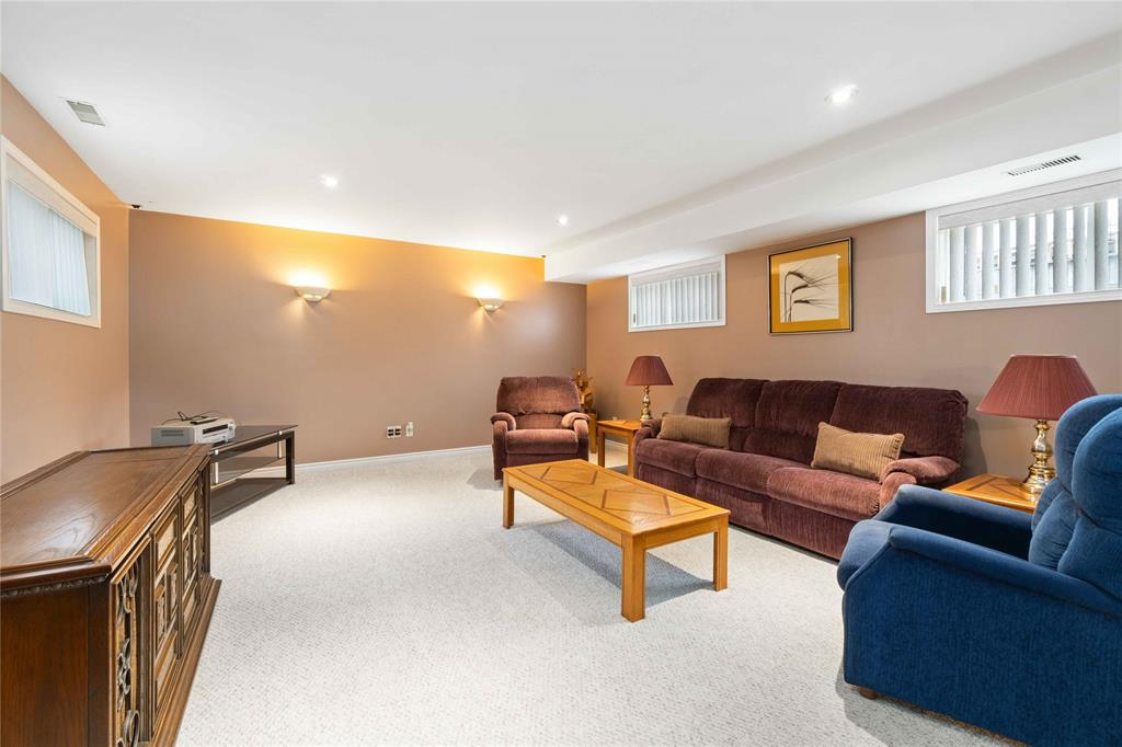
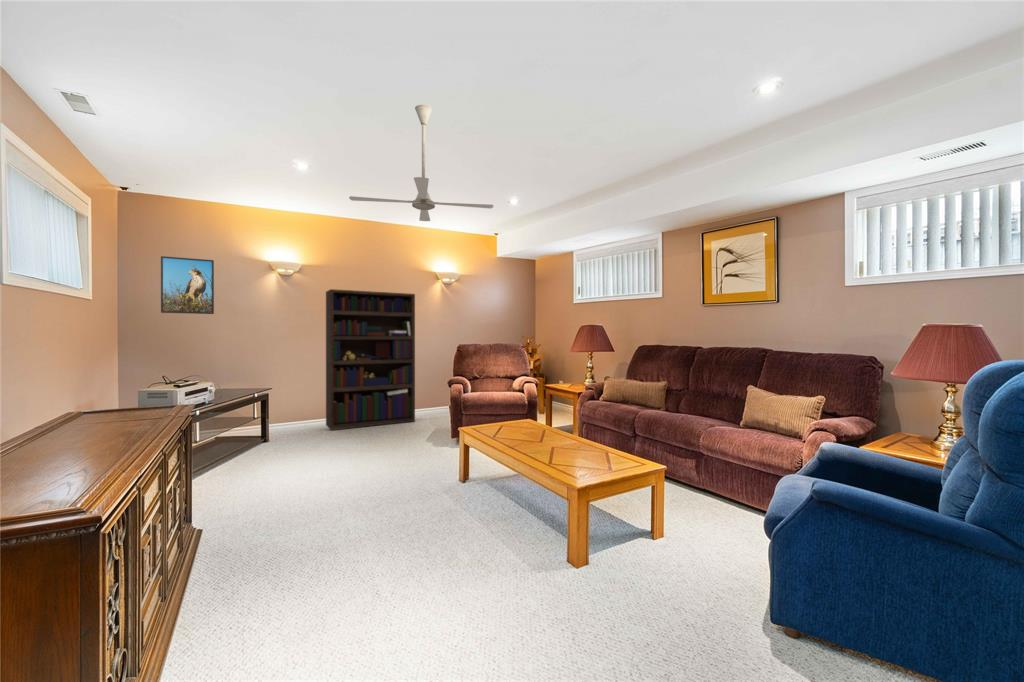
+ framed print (188, 285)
+ ceiling fan (423, 158)
+ bookcase (371, 358)
